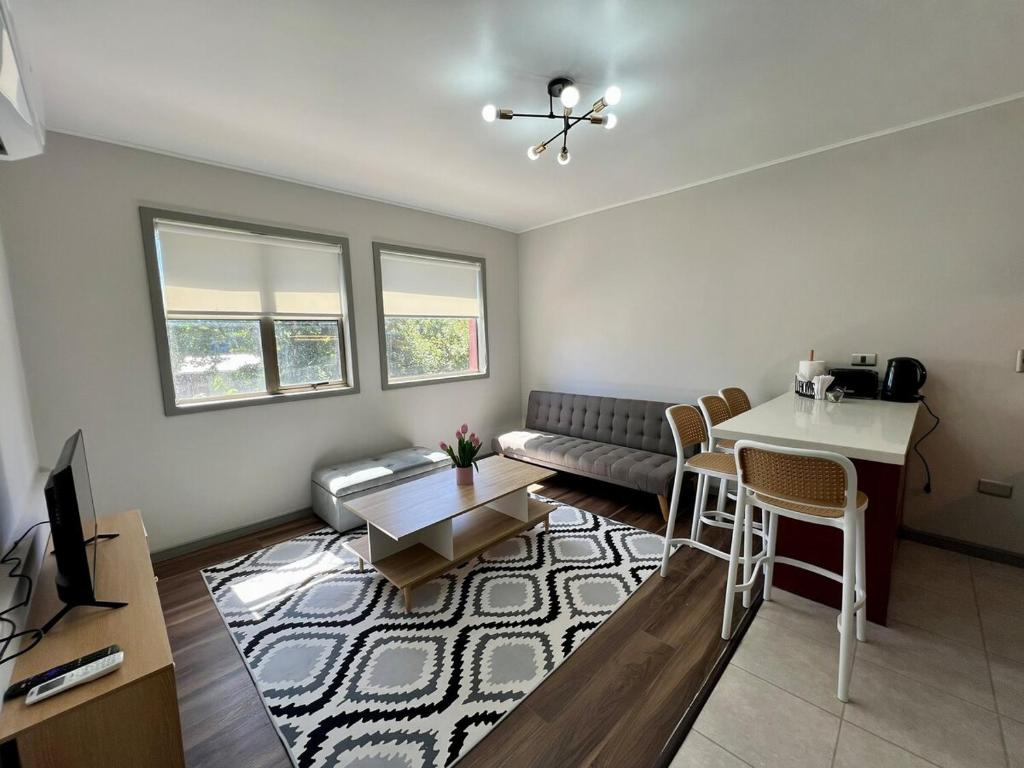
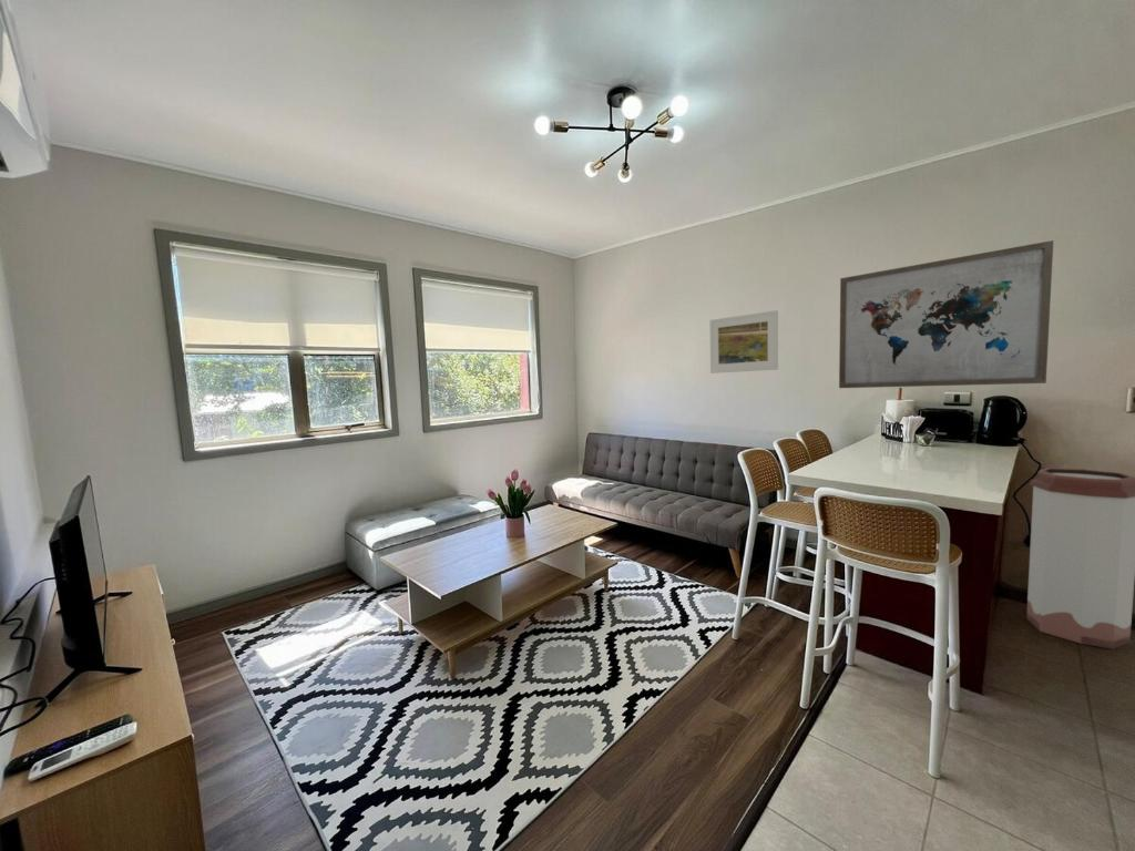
+ wall art (931, 325)
+ trash can (1080, 552)
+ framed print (742, 344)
